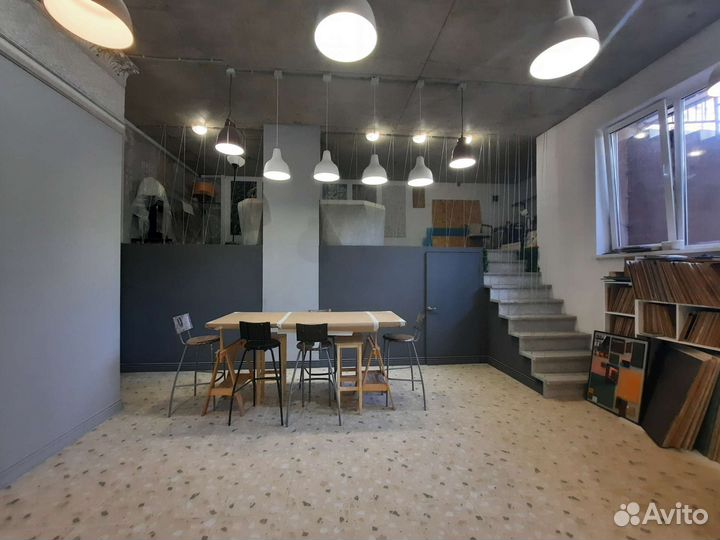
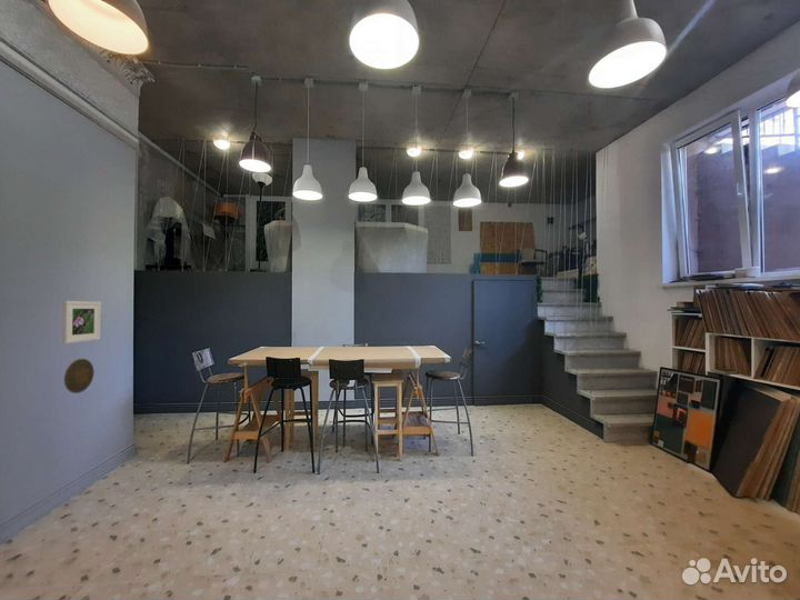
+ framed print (82, 321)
+ decorative plate (81, 376)
